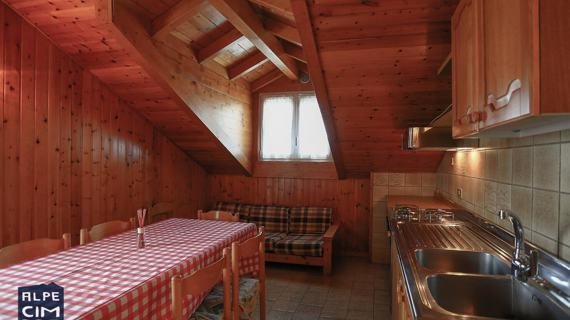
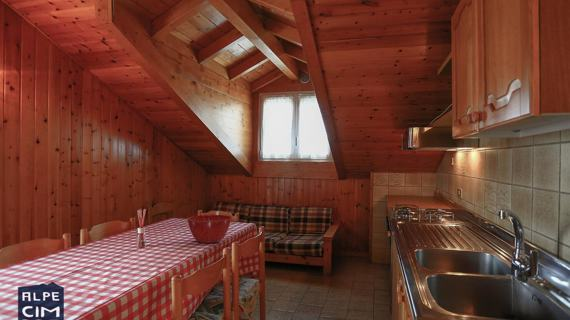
+ mixing bowl (209, 229)
